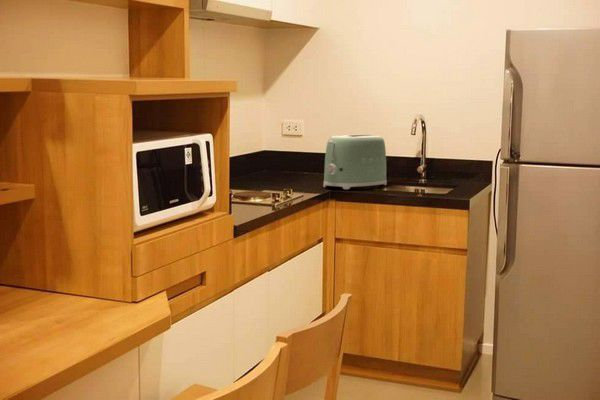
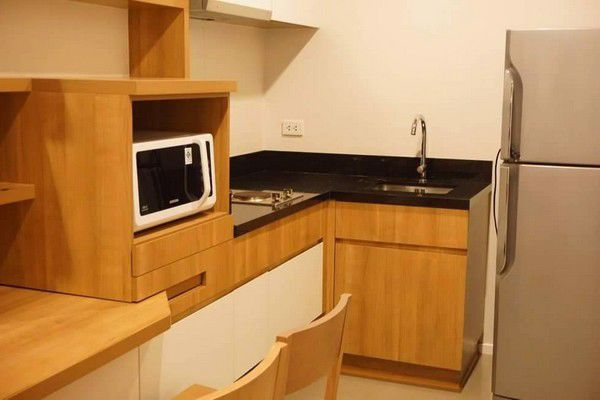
- toaster (356, 160)
